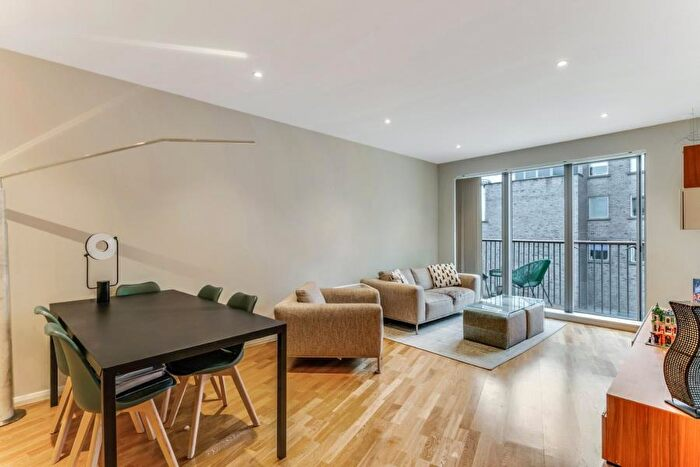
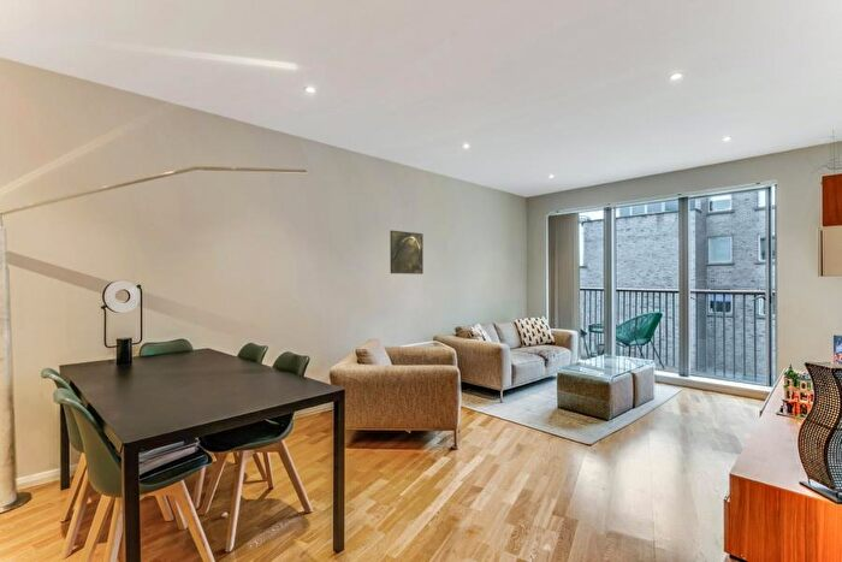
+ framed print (407, 253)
